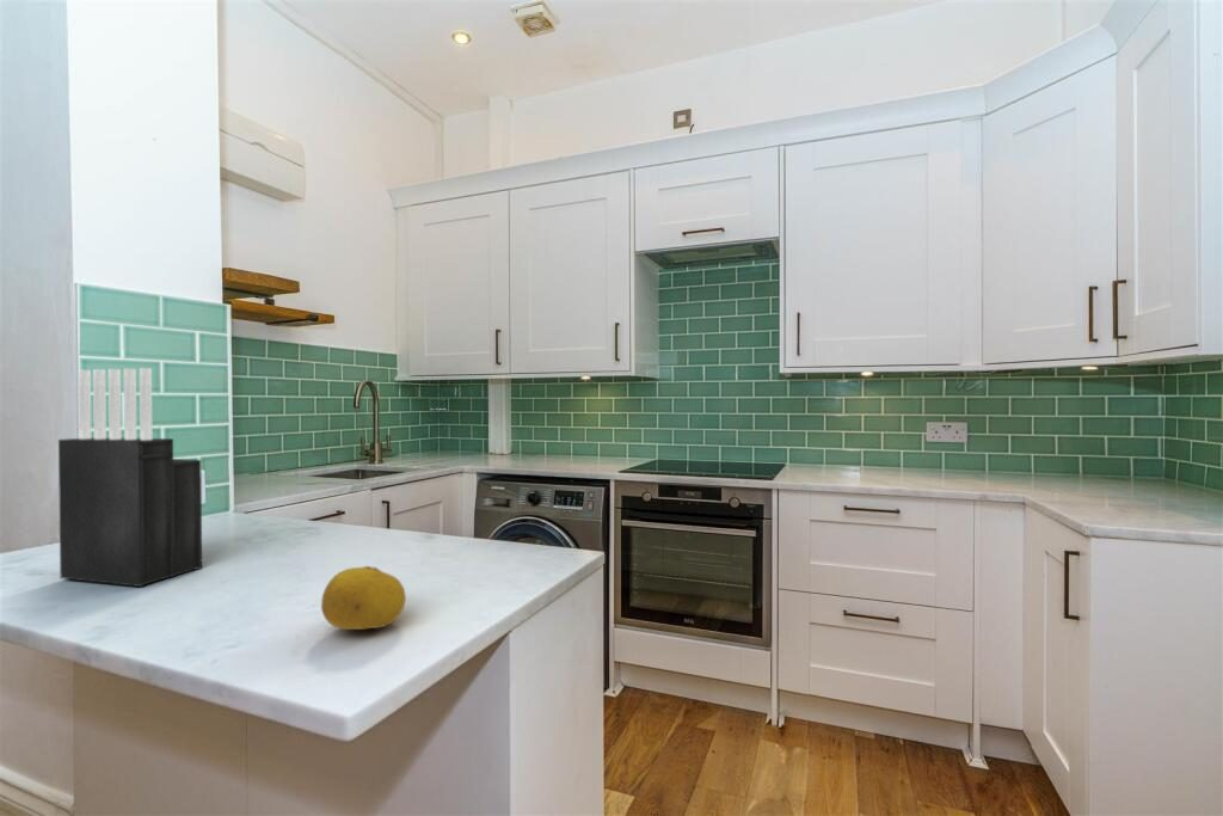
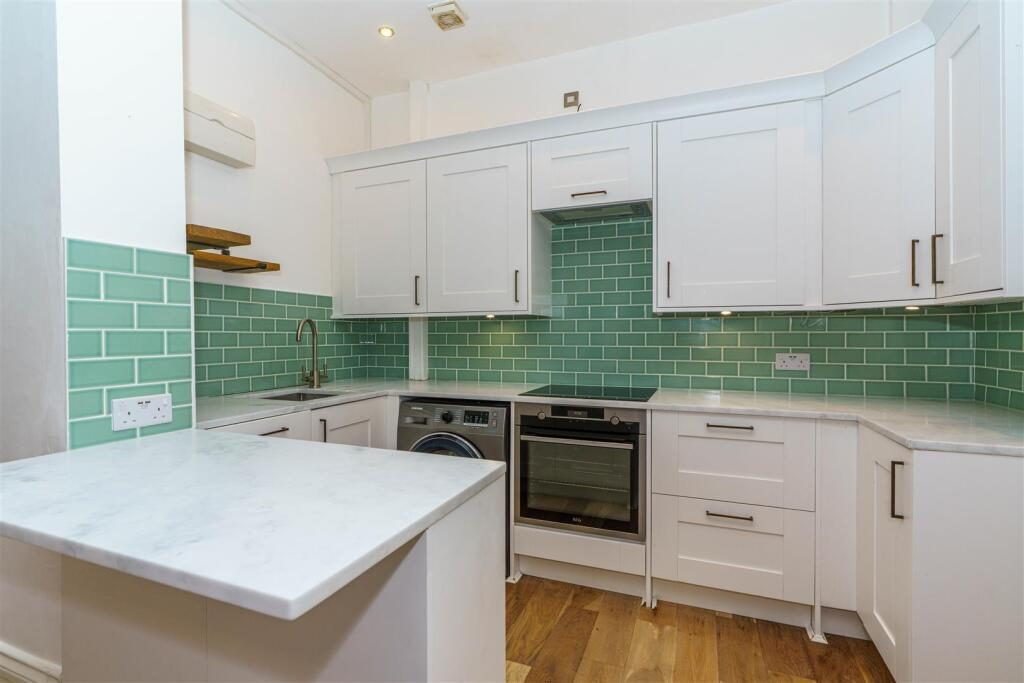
- fruit (363, 597)
- knife block (139, 471)
